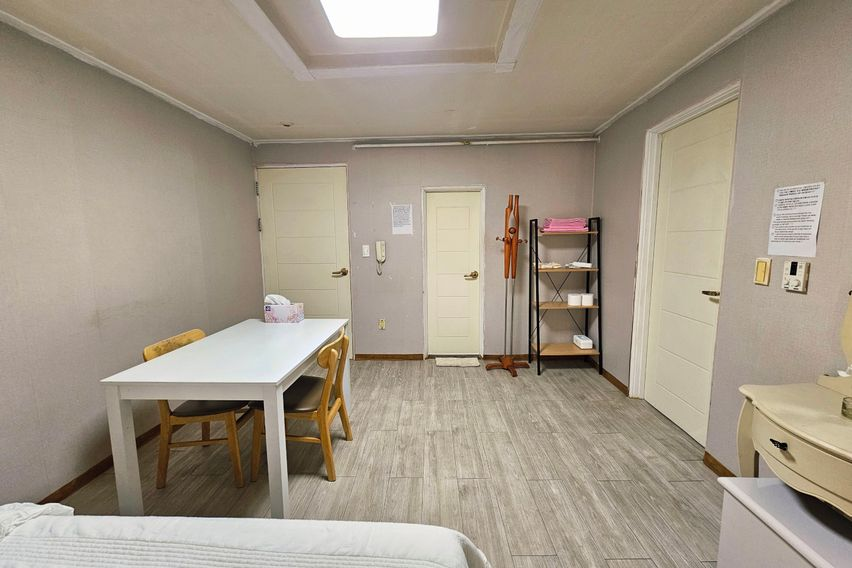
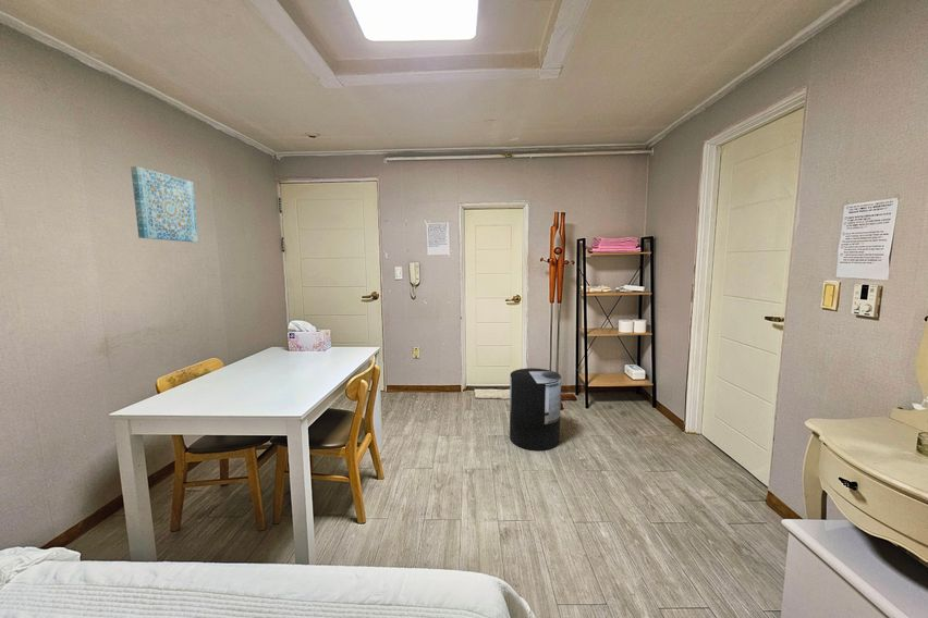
+ wall art (168, 208)
+ trash can (535, 407)
